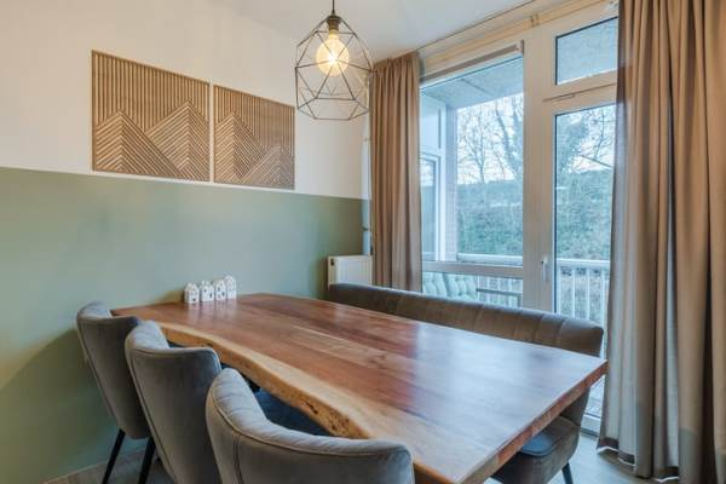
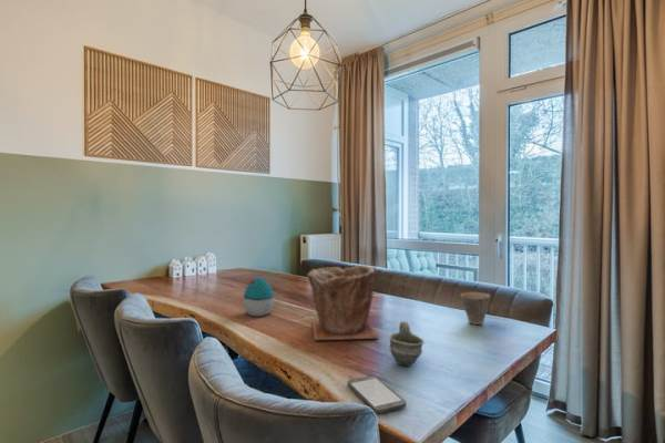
+ cup (407, 343)
+ decorative egg (258, 295)
+ smartphone (375, 393)
+ cup (474, 308)
+ plant pot (342, 298)
